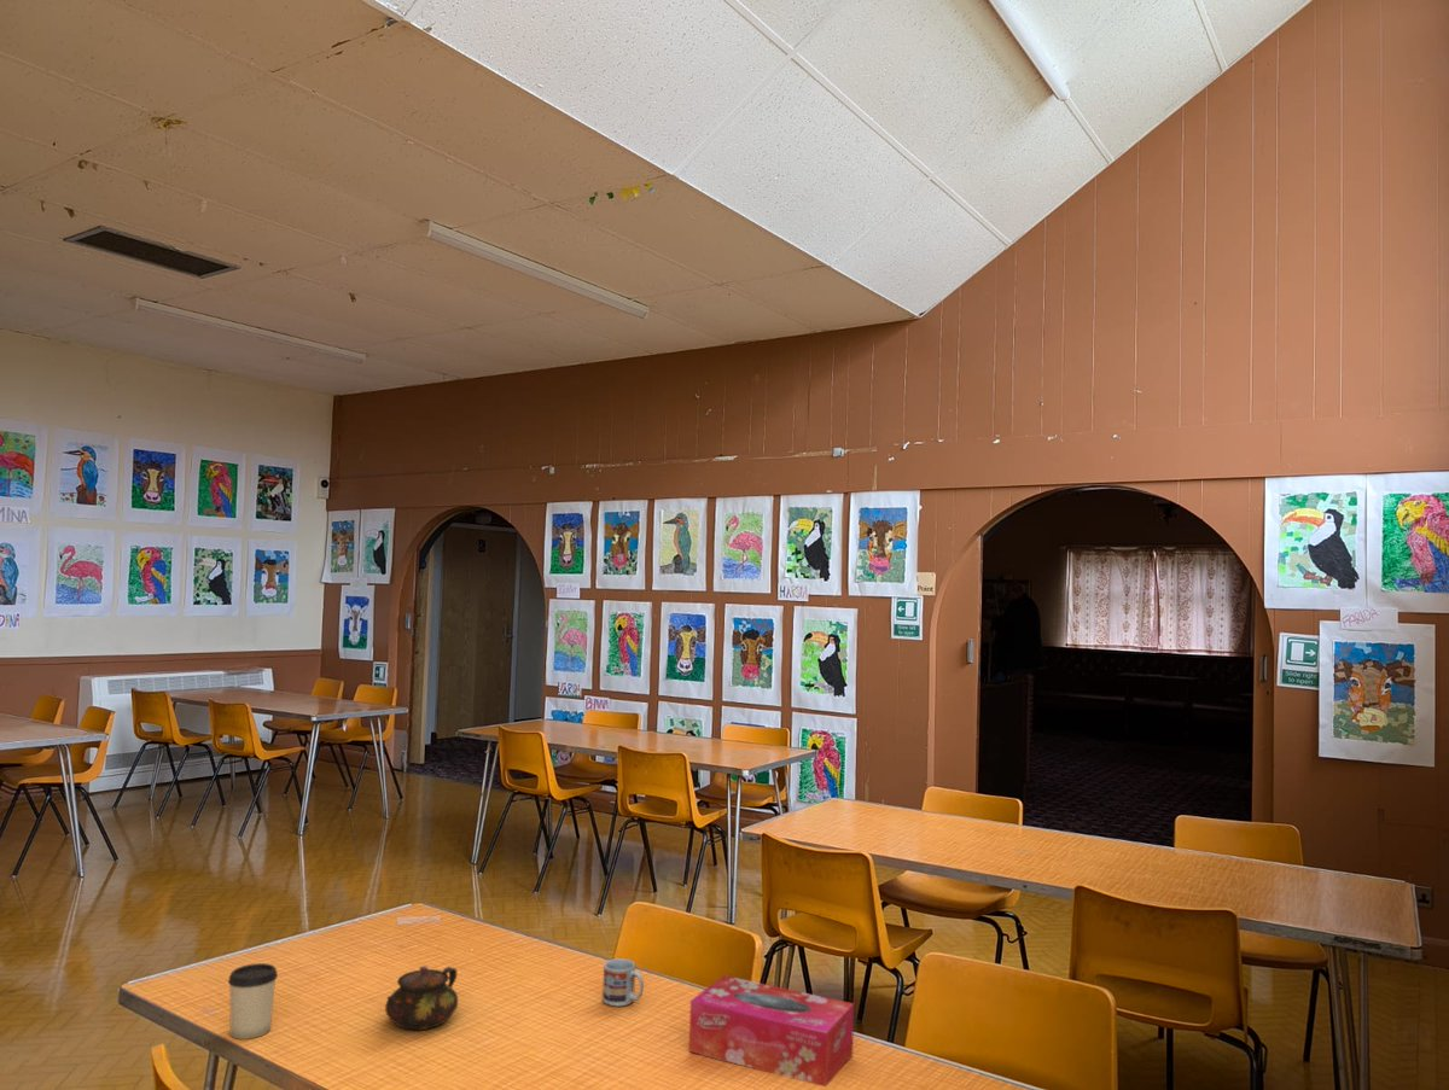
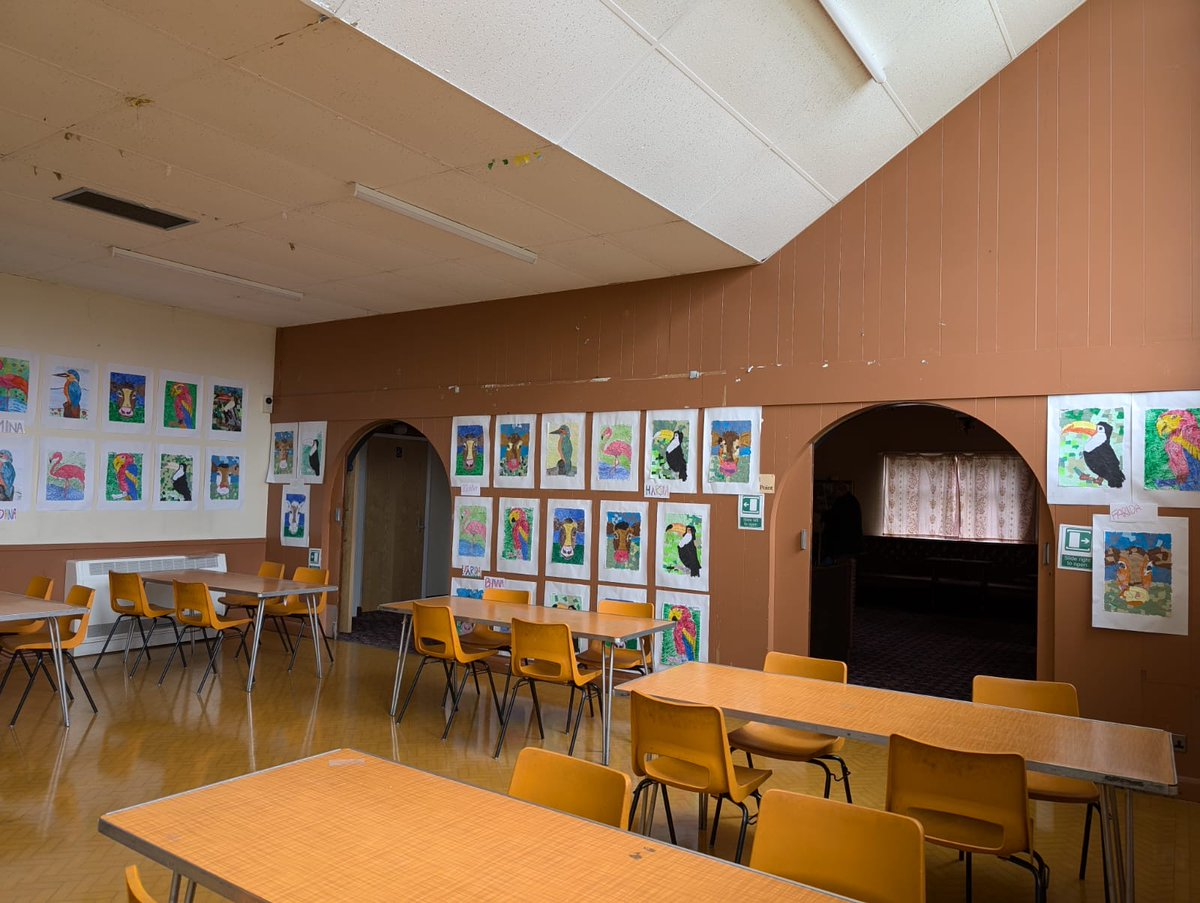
- teapot (421, 993)
- tissue box (772, 1027)
- cup (623, 983)
- cup (251, 1001)
